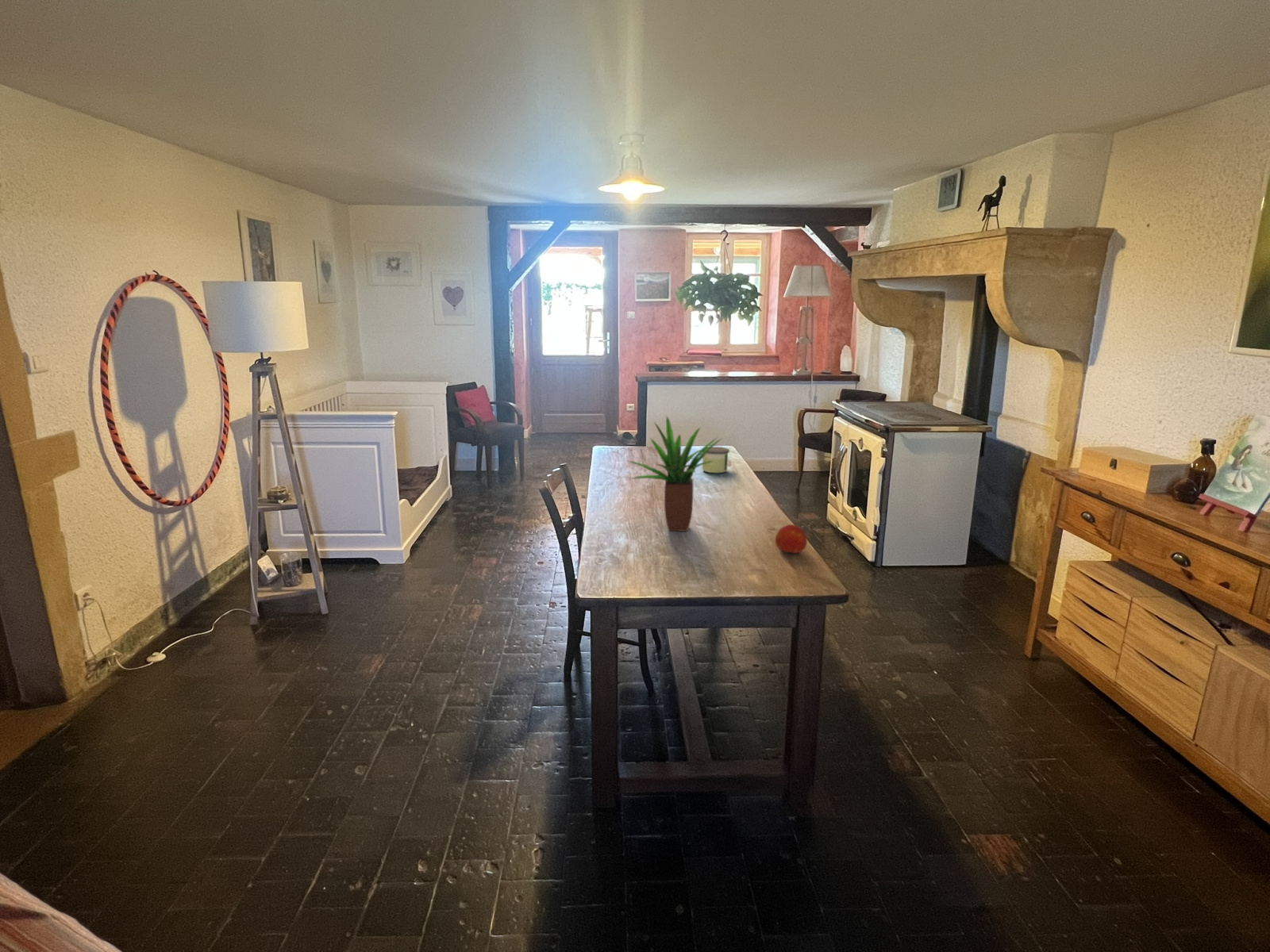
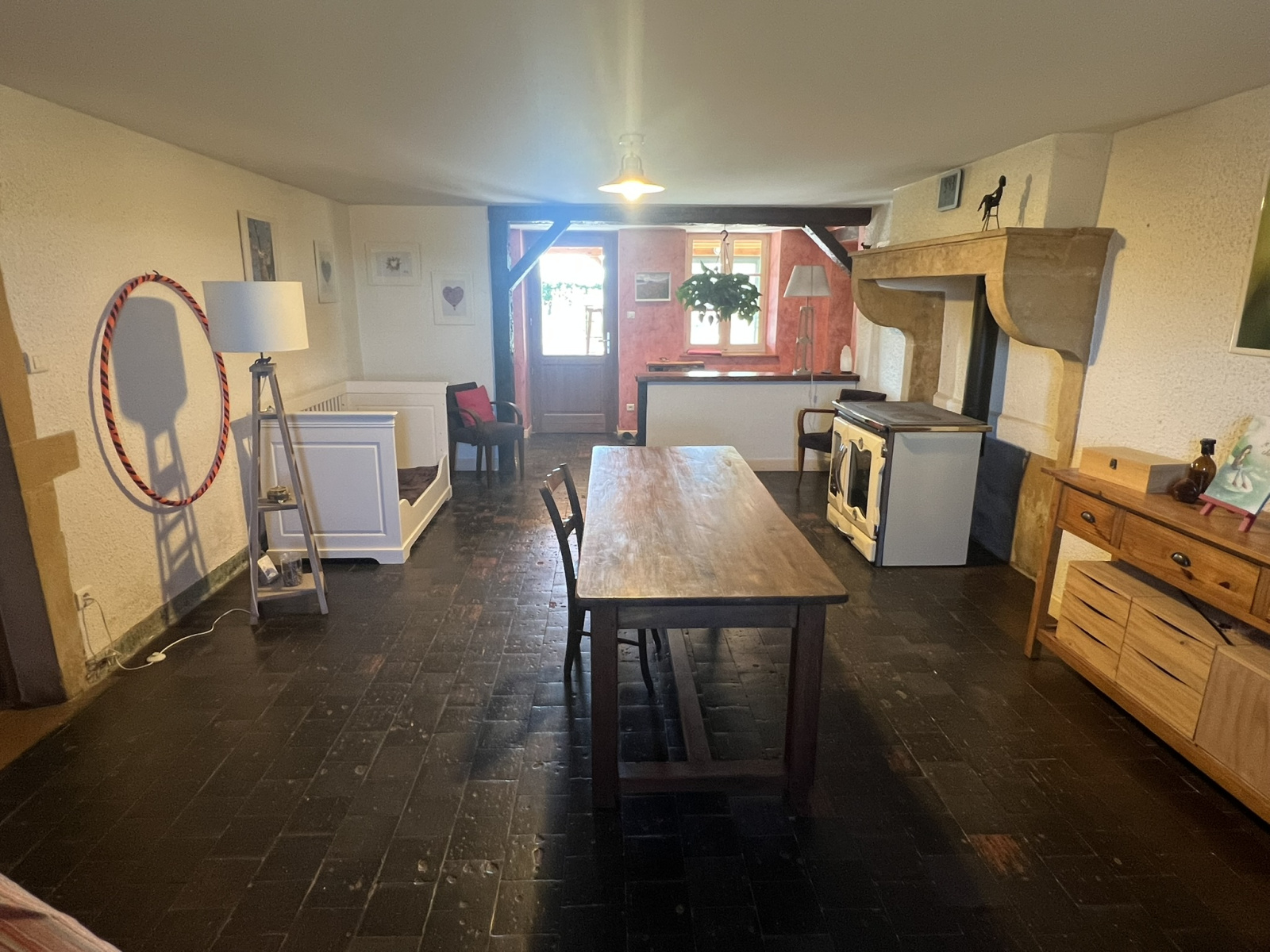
- candle (715, 459)
- potted plant (673, 476)
- fruit (791, 538)
